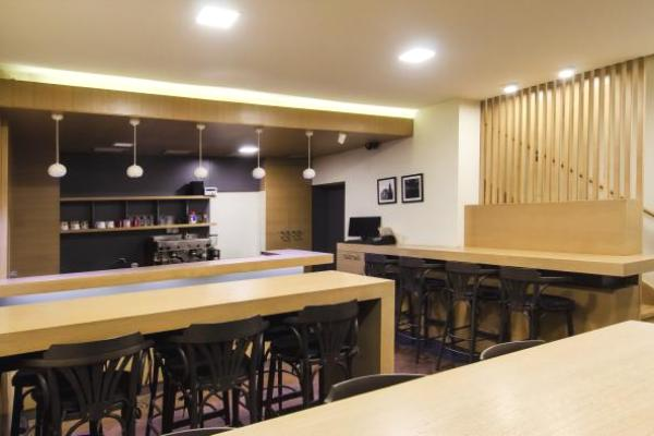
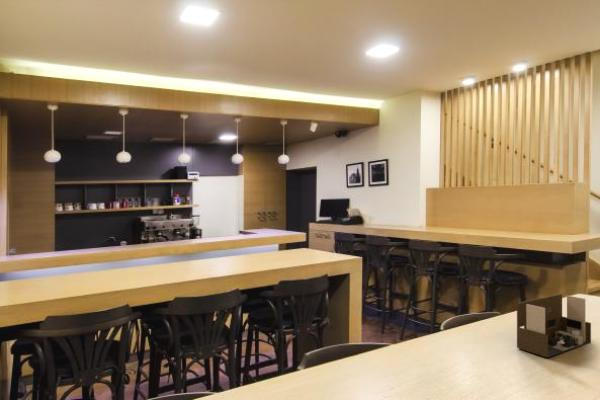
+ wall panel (554, 323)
